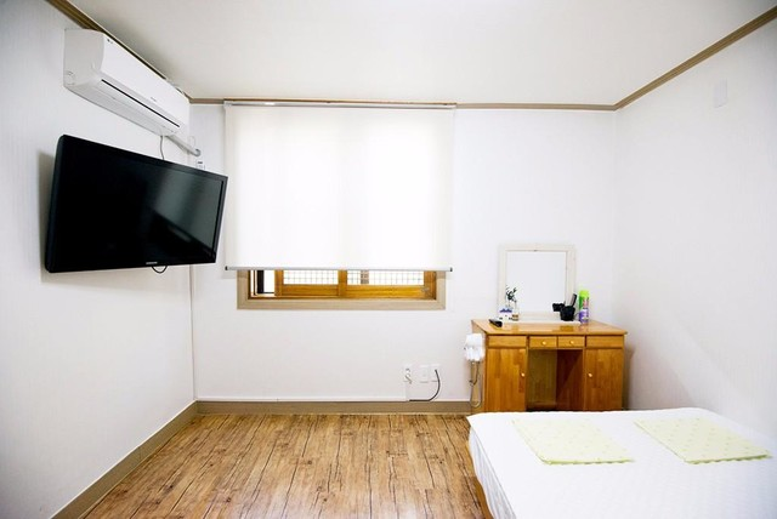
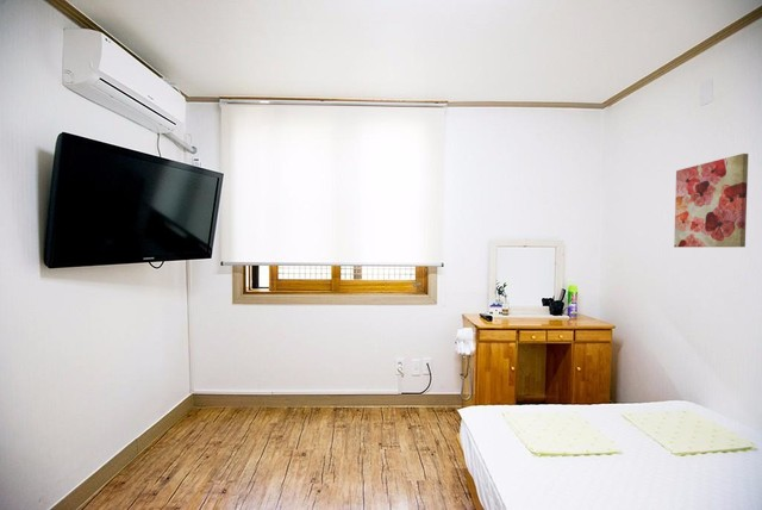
+ wall art (707, 205)
